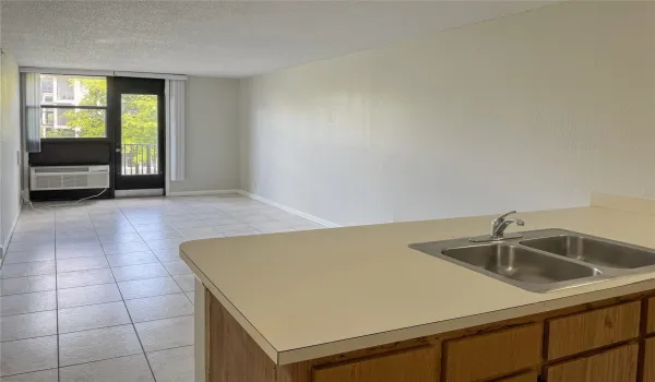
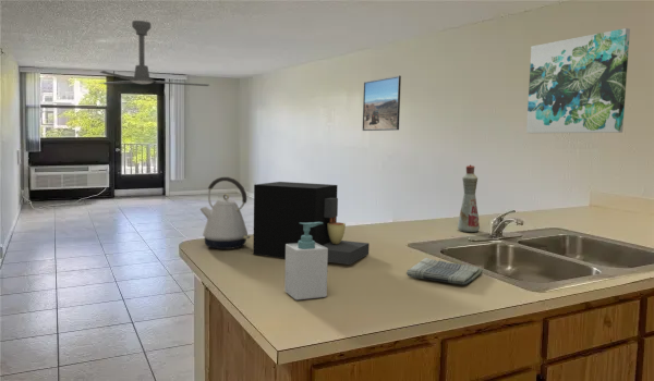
+ wall art (573, 85)
+ kettle (223, 211)
+ dish towel (445, 270)
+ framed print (380, 105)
+ bottle (469, 197)
+ soap bottle (306, 258)
+ coffee maker (312, 220)
+ ceiling fan (144, 53)
